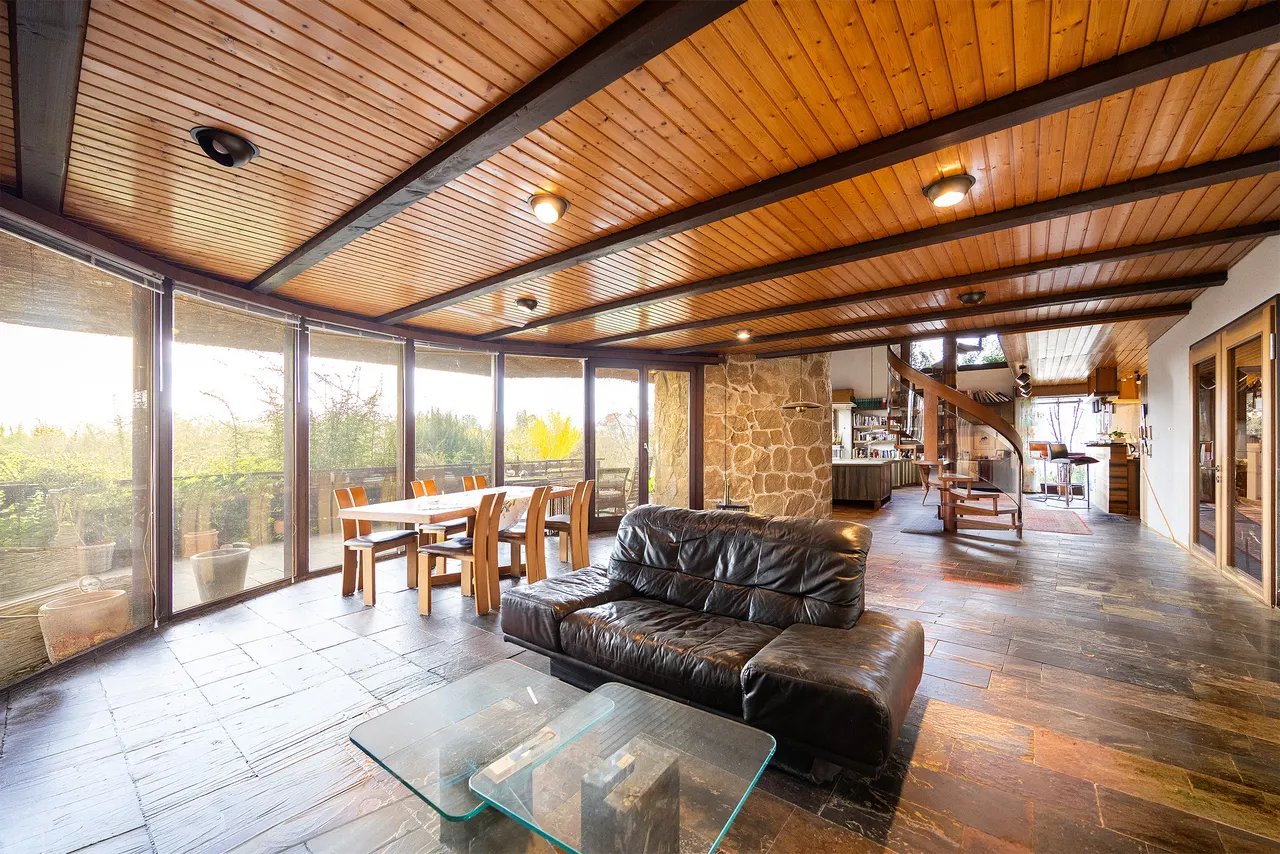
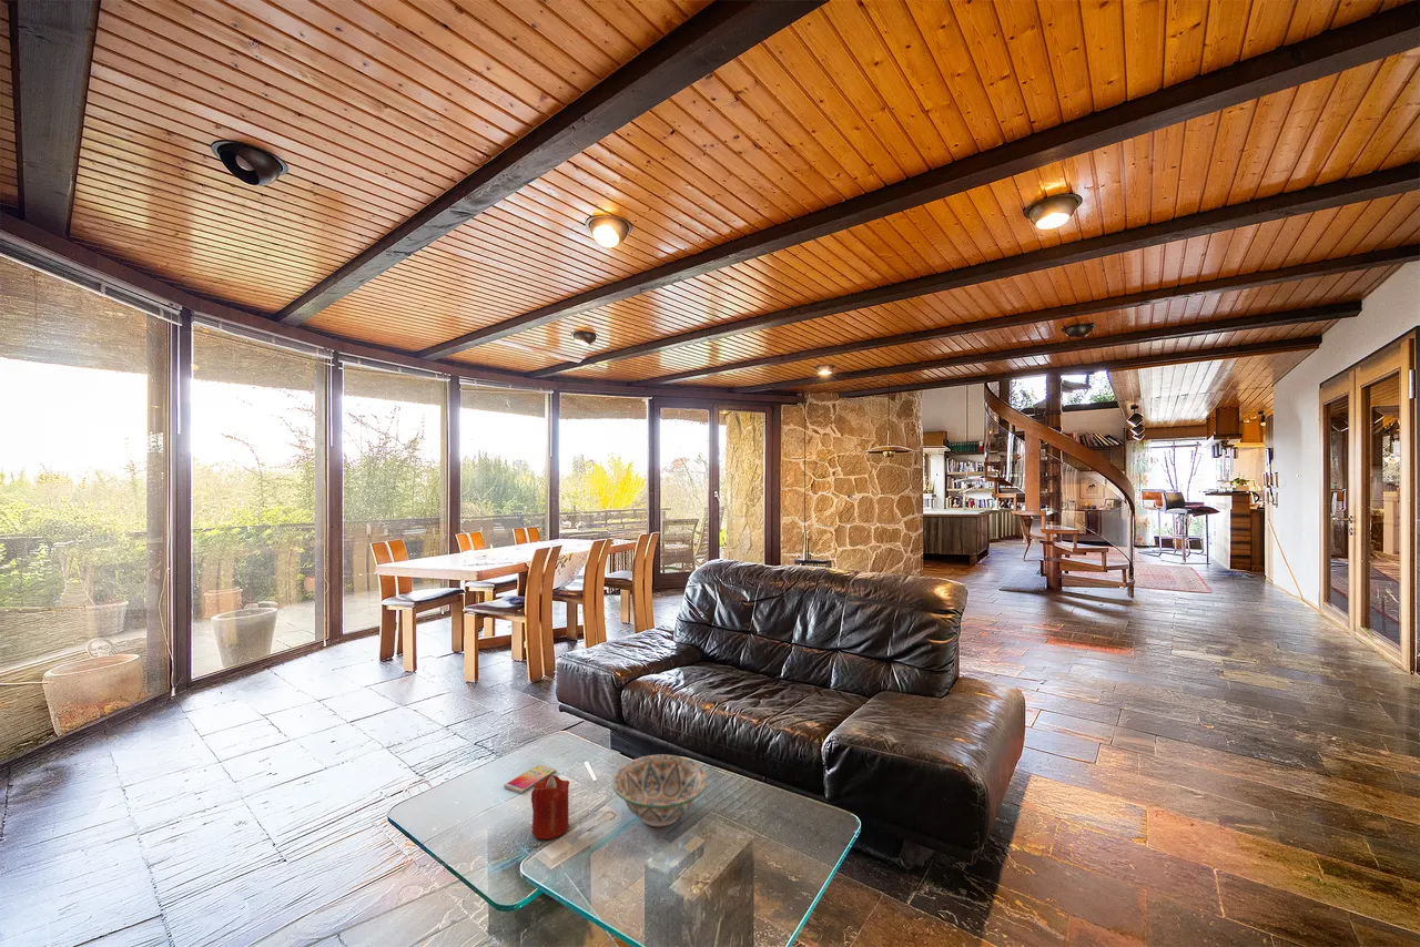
+ decorative bowl (660, 795)
+ candle (550, 802)
+ smartphone (530, 777)
